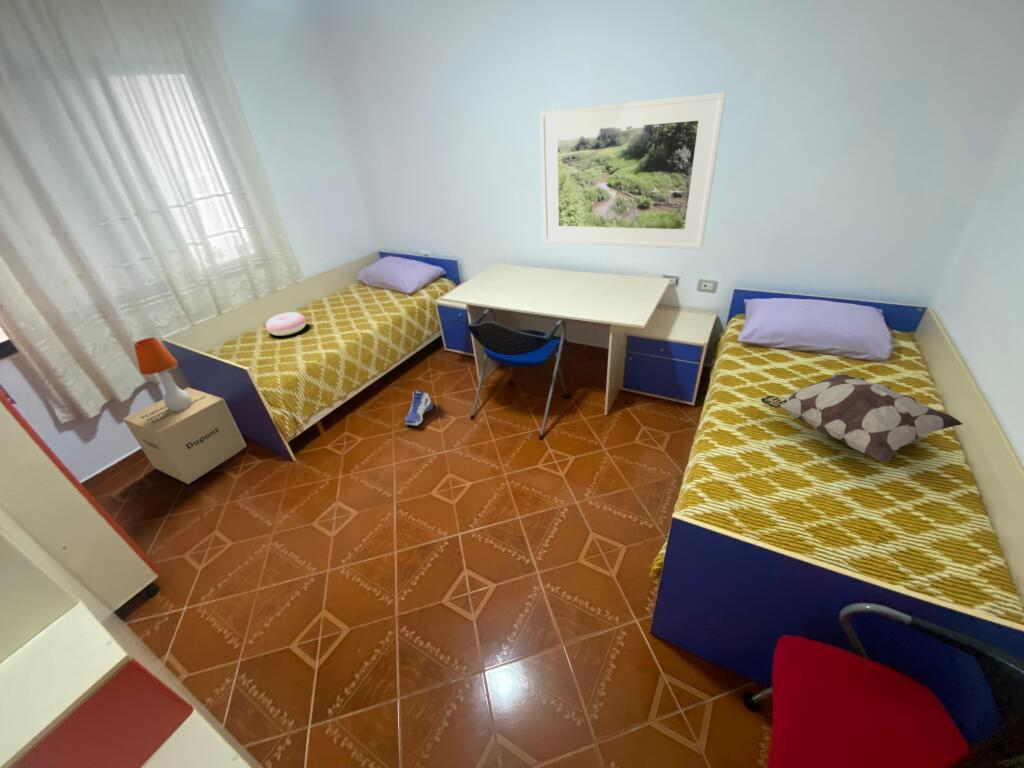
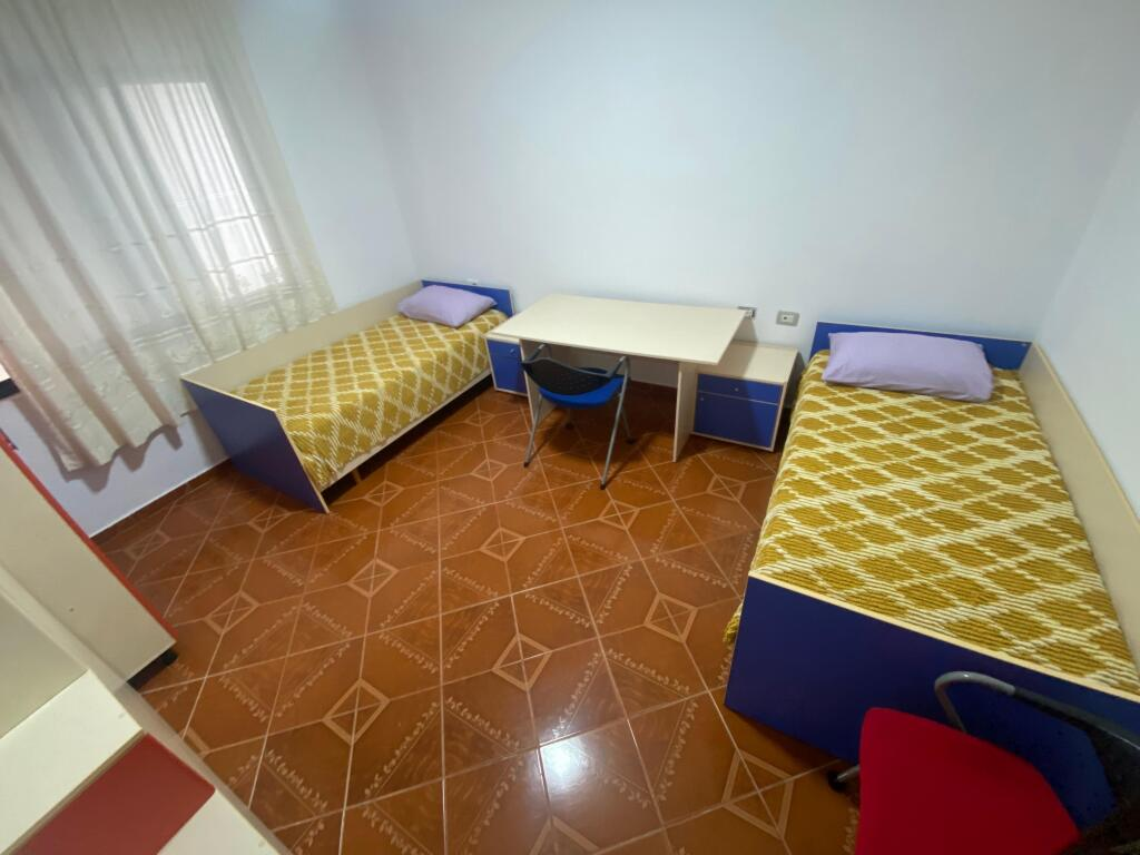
- cushion (286, 323)
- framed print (620, 179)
- decorative pillow (854, 411)
- table lamp (163, 375)
- sneaker (417, 404)
- cardboard box (188, 433)
